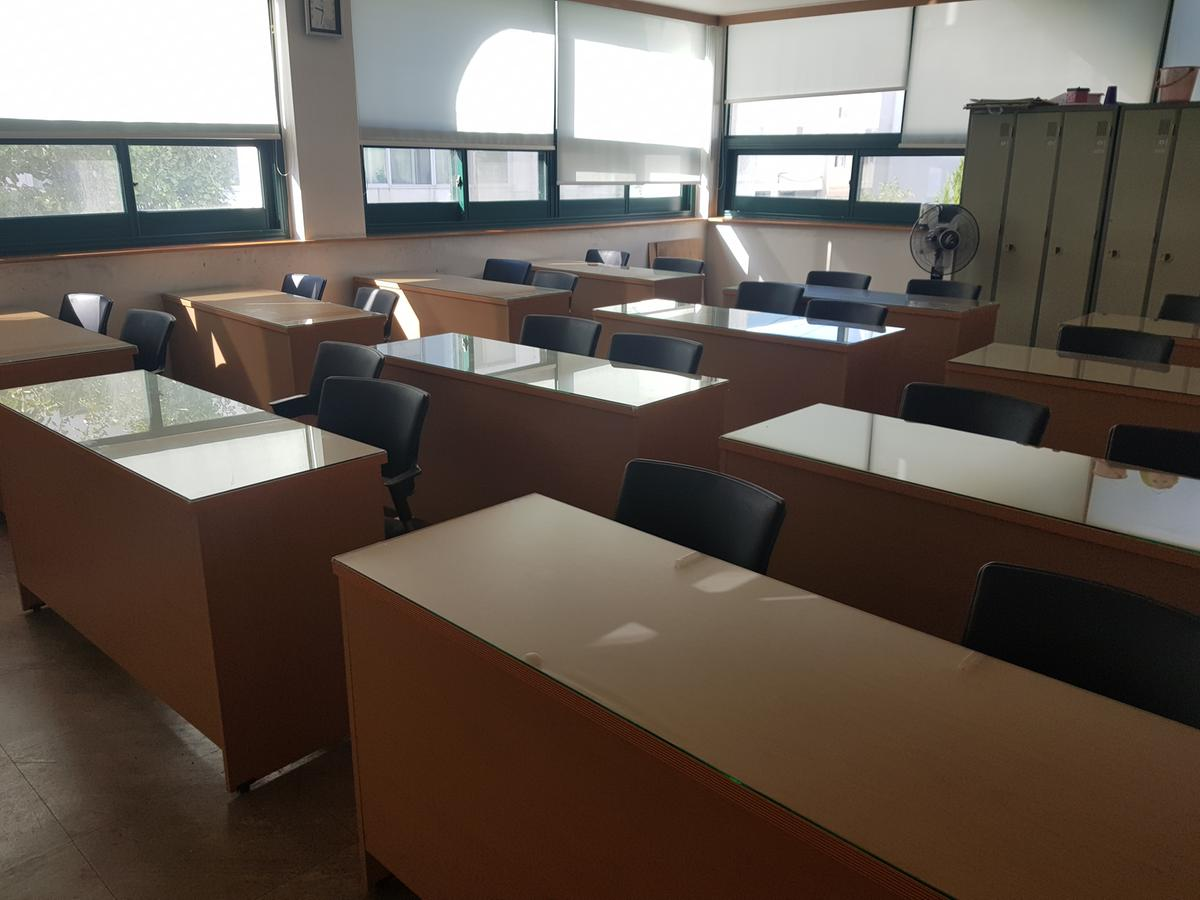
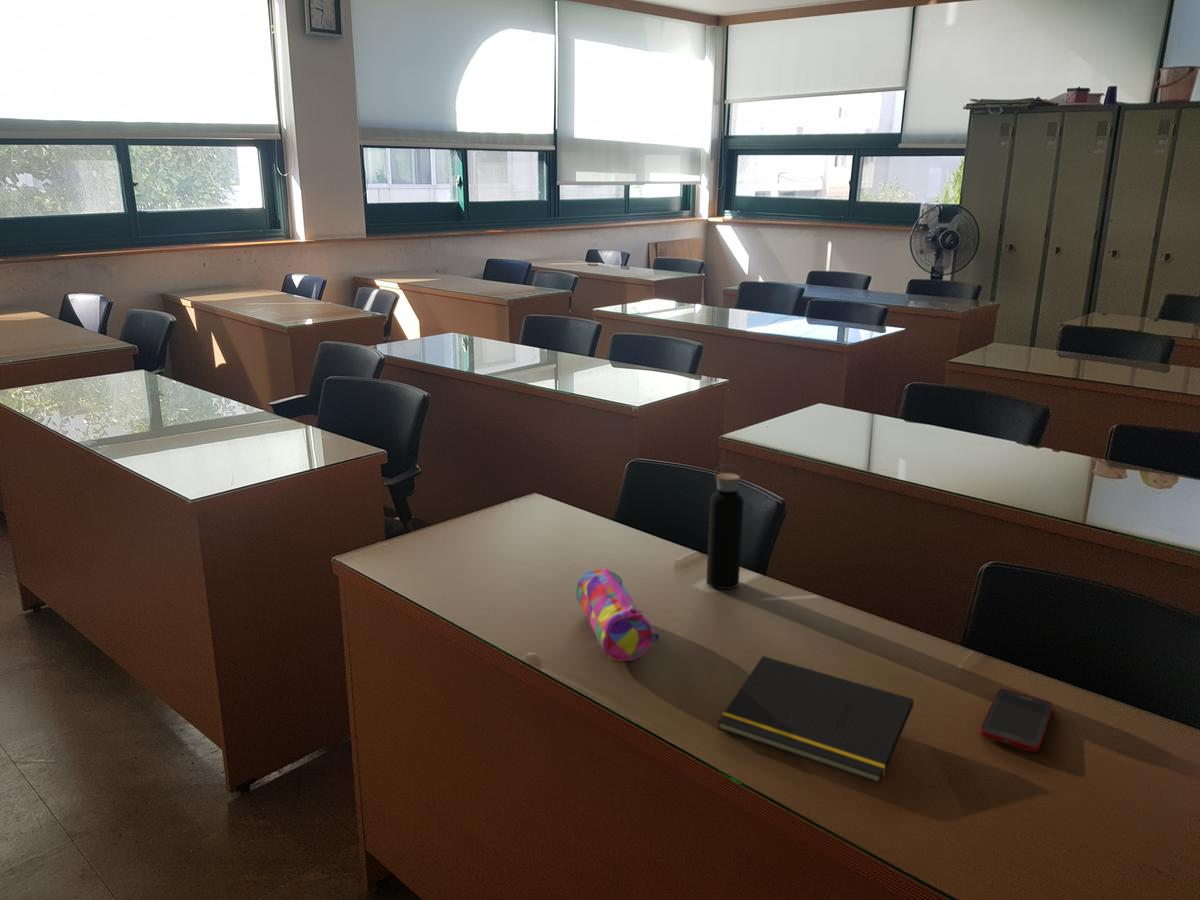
+ water bottle (725, 524)
+ notepad (815, 713)
+ cell phone (1017, 718)
+ pencil case (613, 611)
